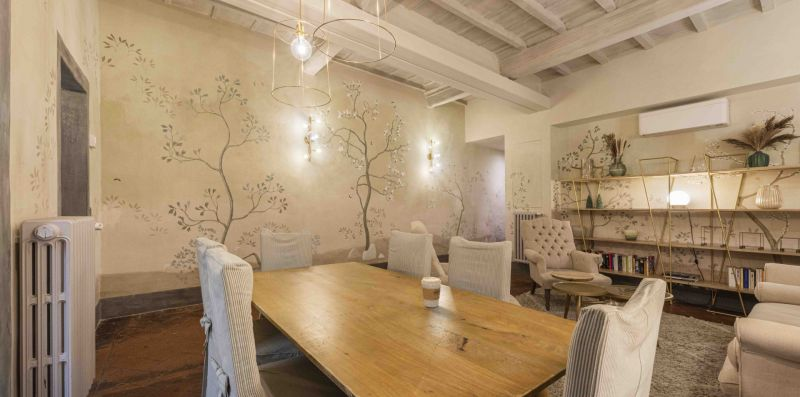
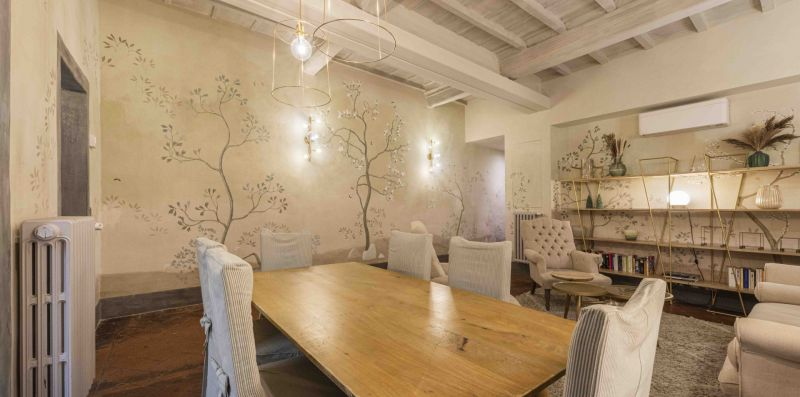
- coffee cup (431, 291)
